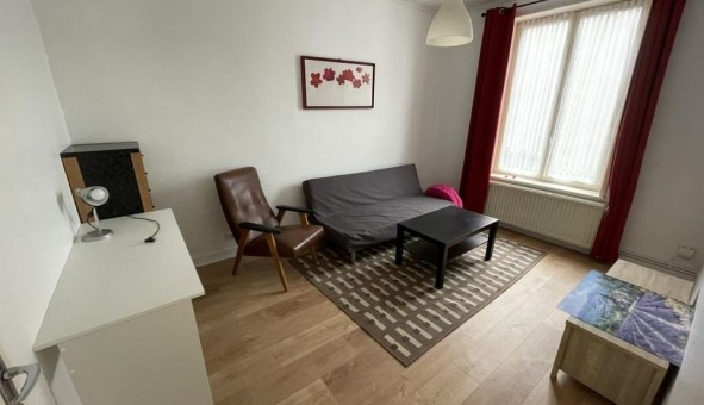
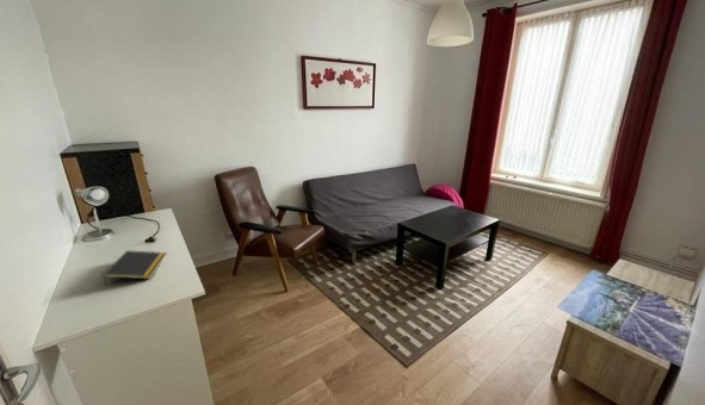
+ notepad (137, 263)
